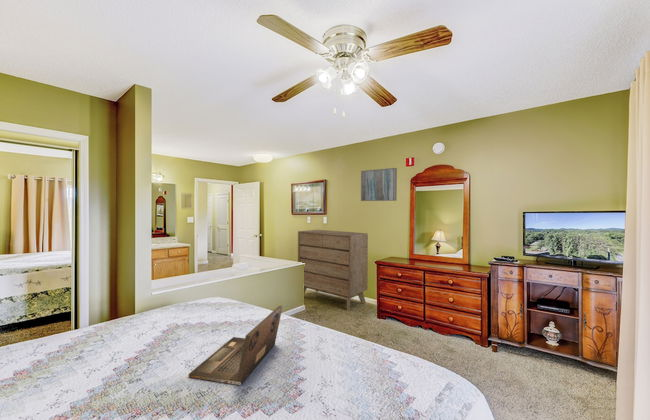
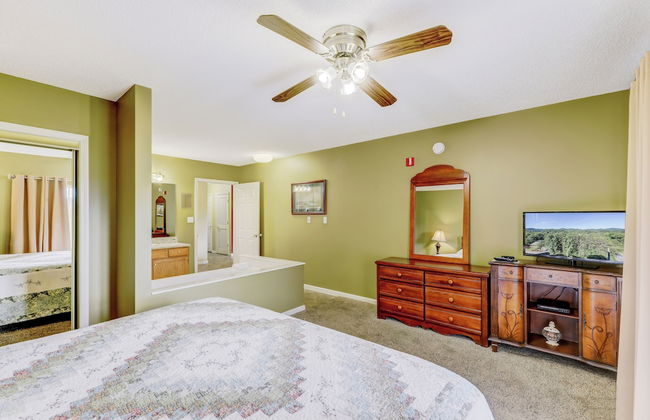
- wall art (378, 185)
- laptop (240, 338)
- dresser (331, 266)
